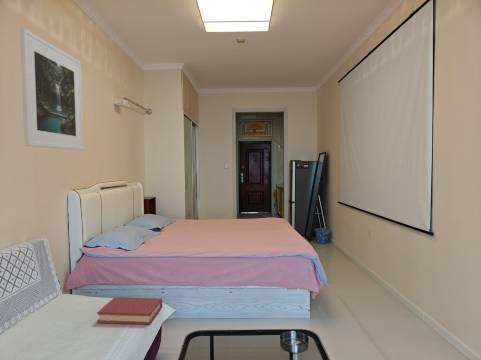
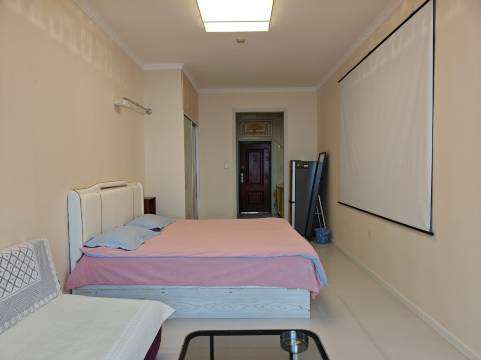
- hardback book (131, 309)
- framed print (56, 98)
